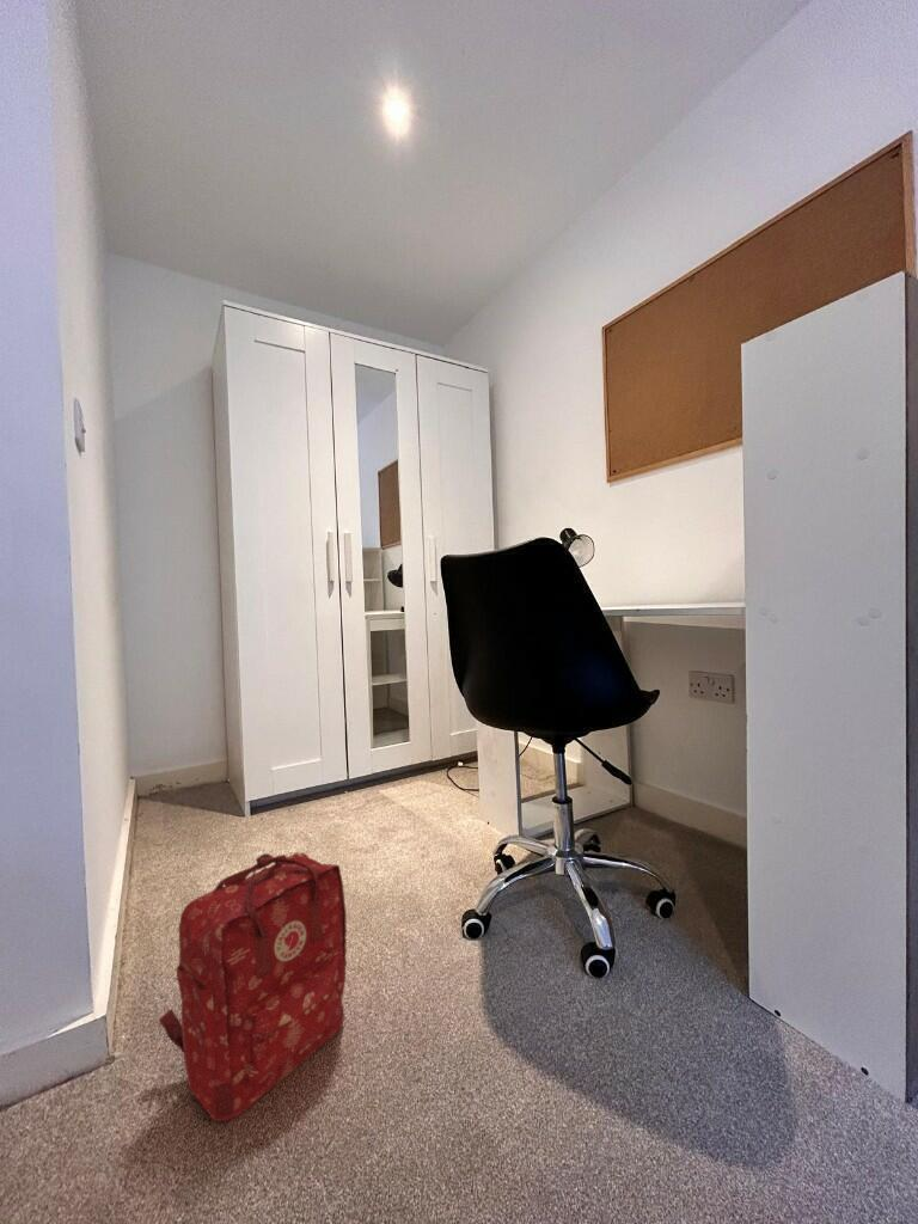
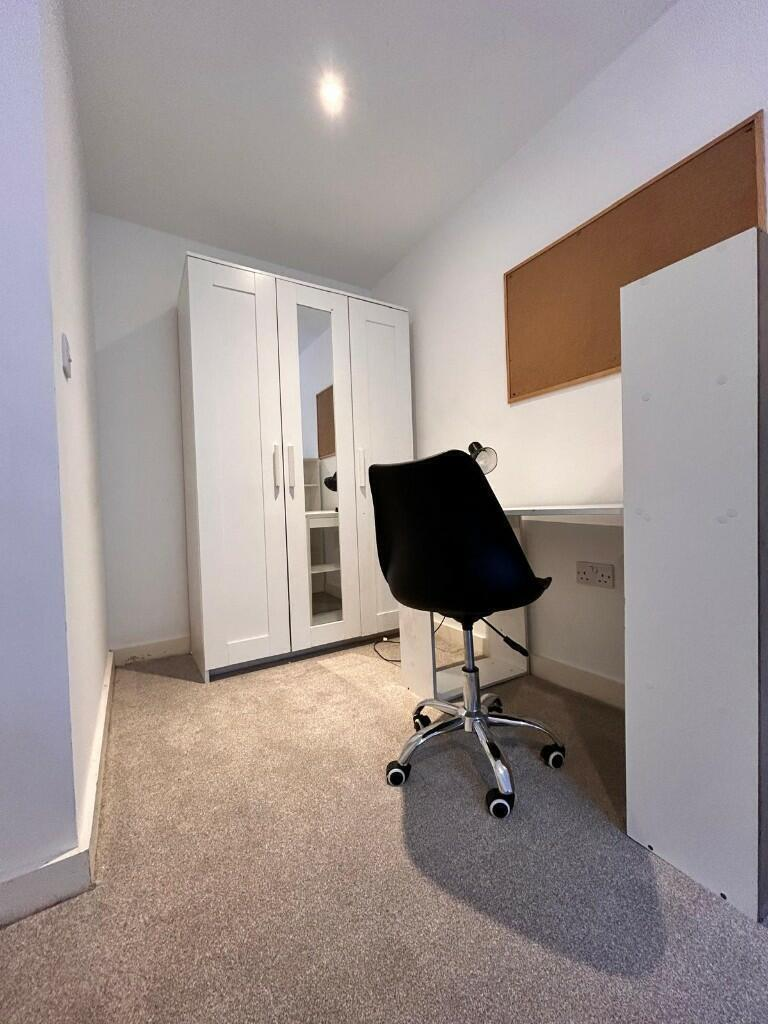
- backpack (258, 951)
